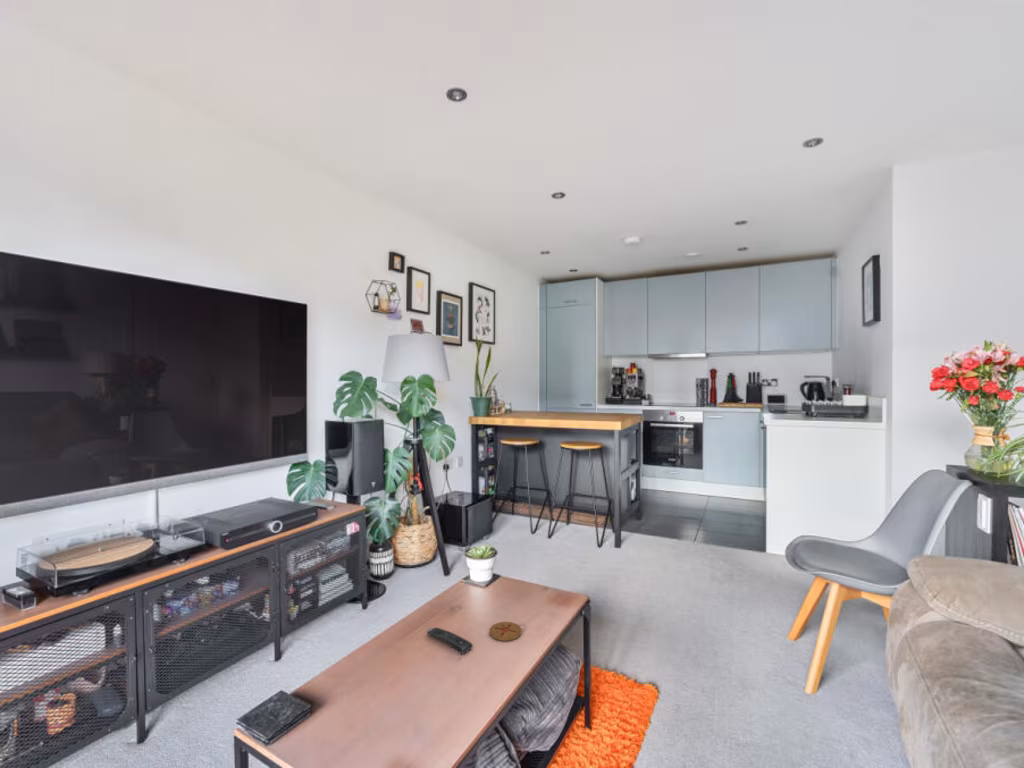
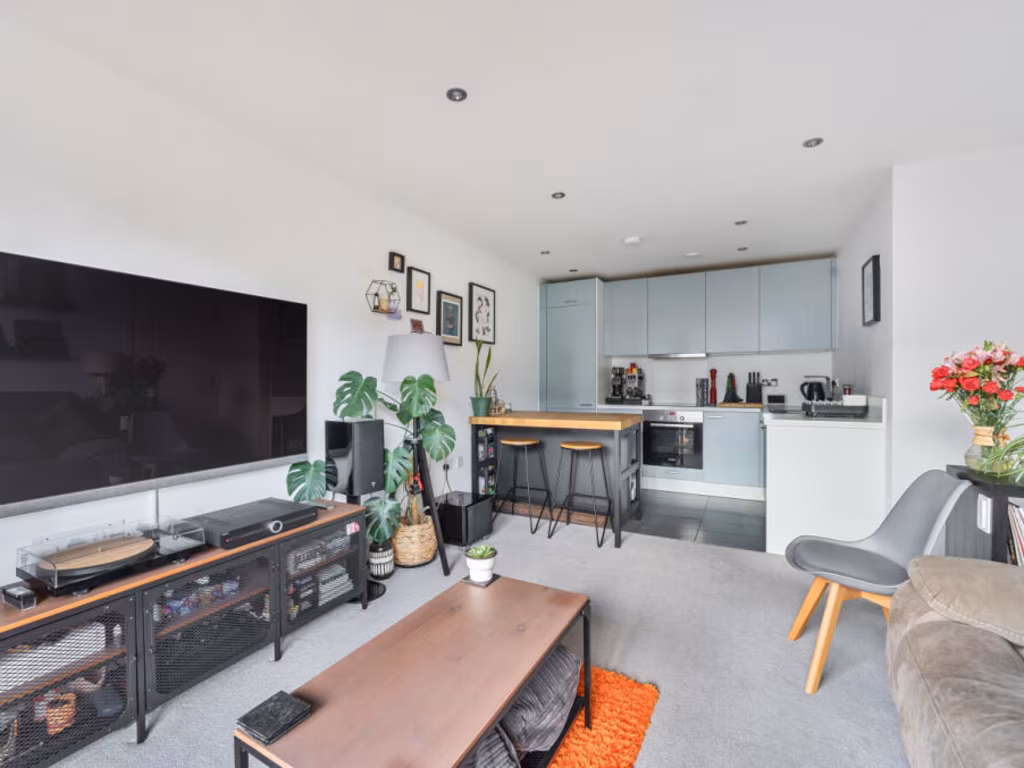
- remote control (447, 638)
- coaster (505, 630)
